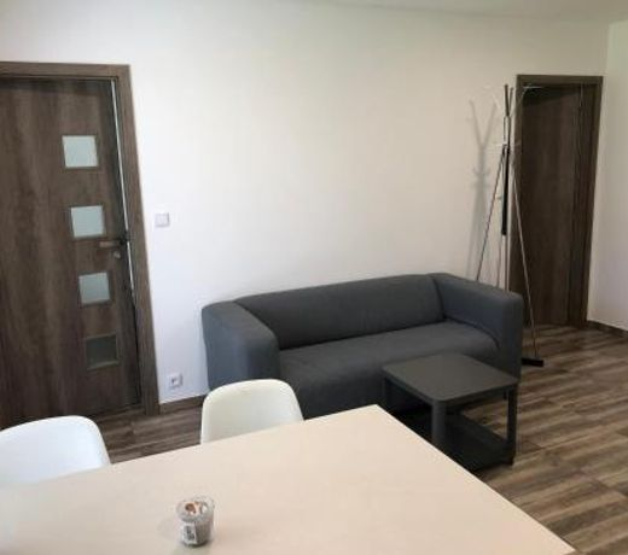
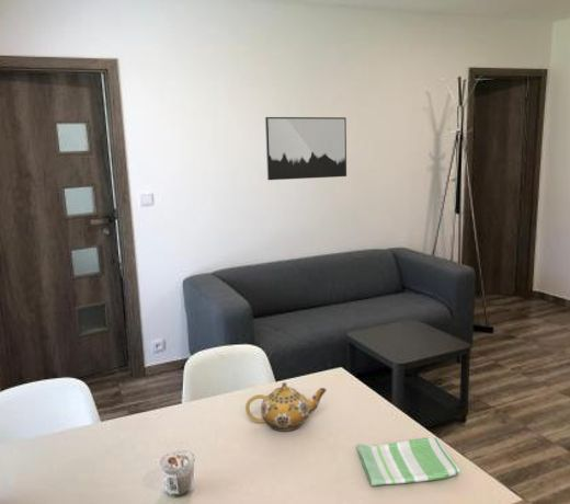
+ teapot (285, 403)
+ dish towel (406, 459)
+ wall art (307, 148)
